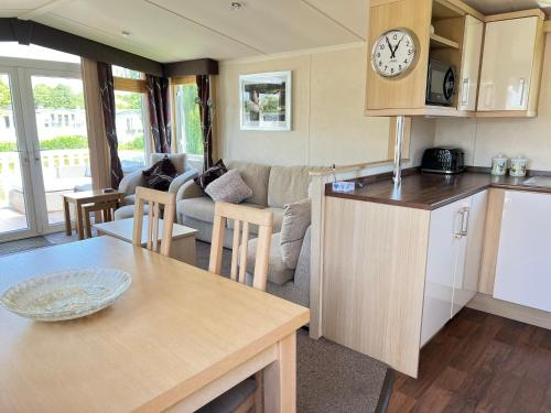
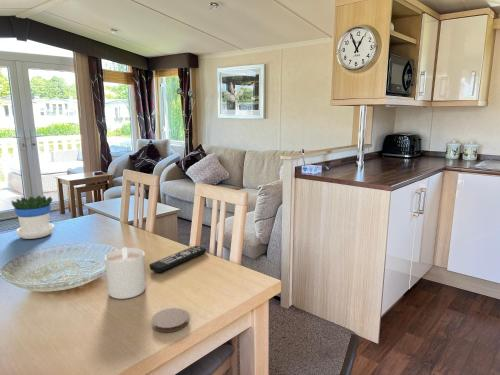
+ flowerpot (34, 217)
+ candle (125, 269)
+ remote control (179, 258)
+ coaster (170, 319)
